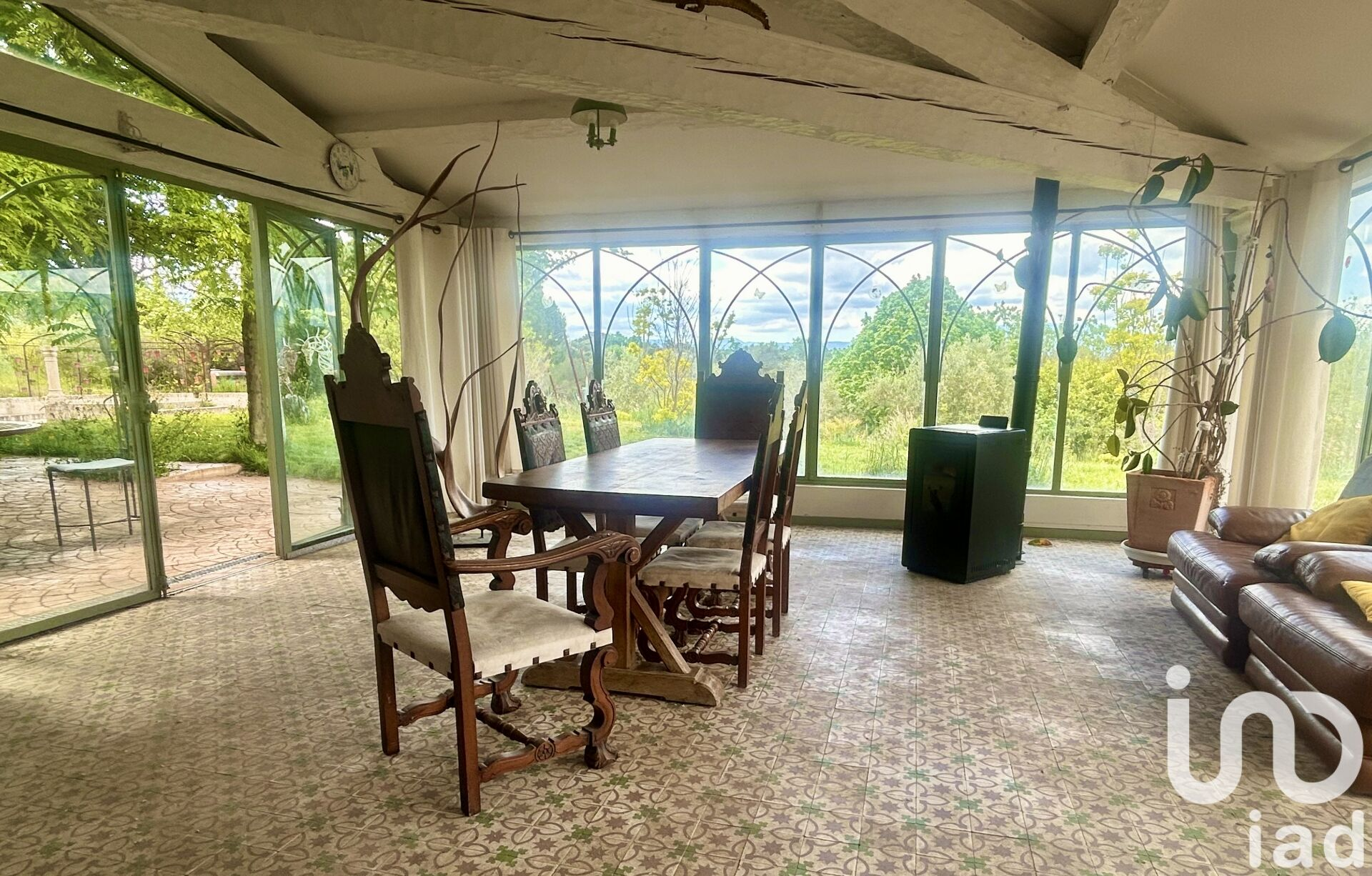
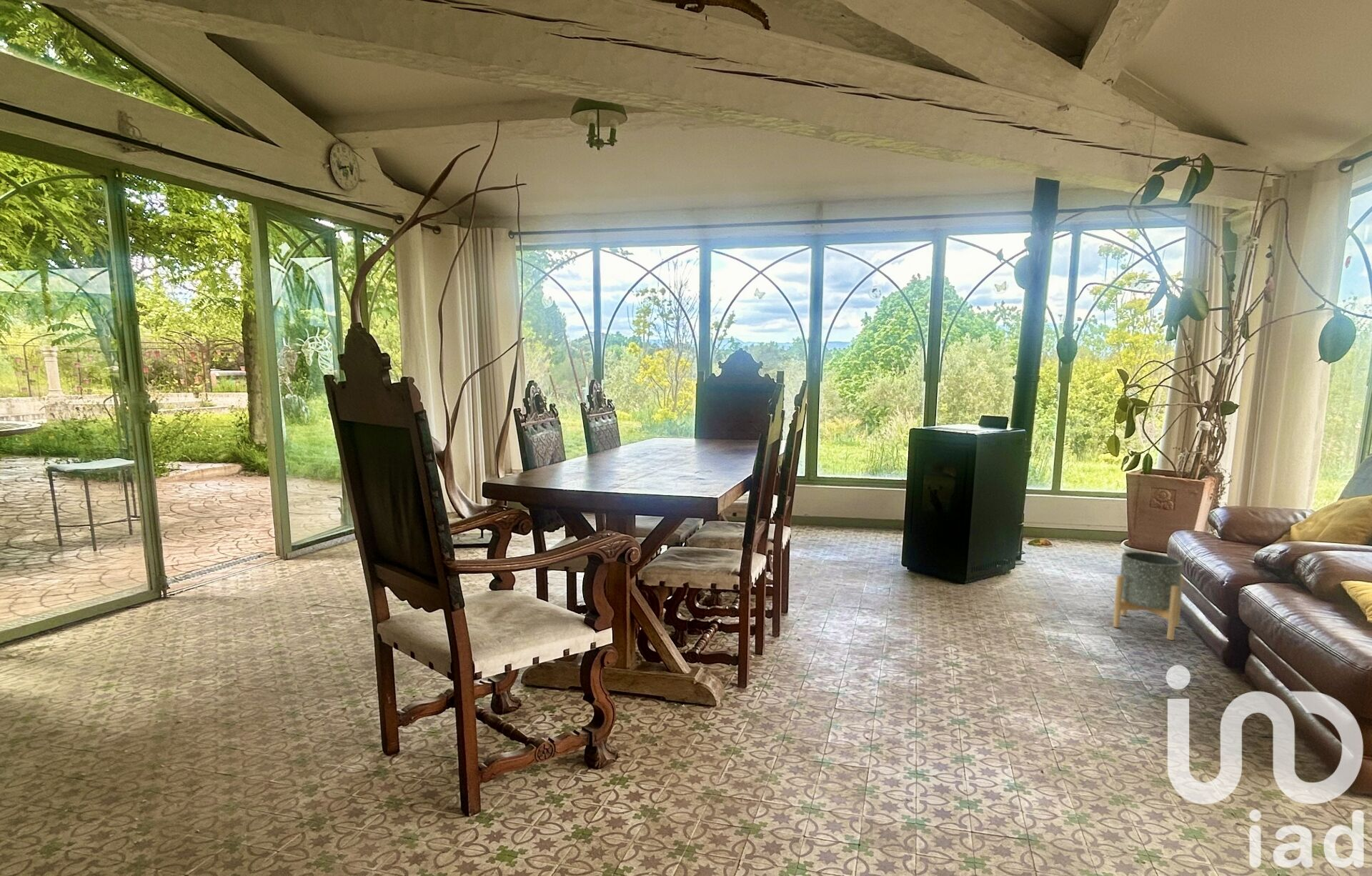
+ planter (1148, 592)
